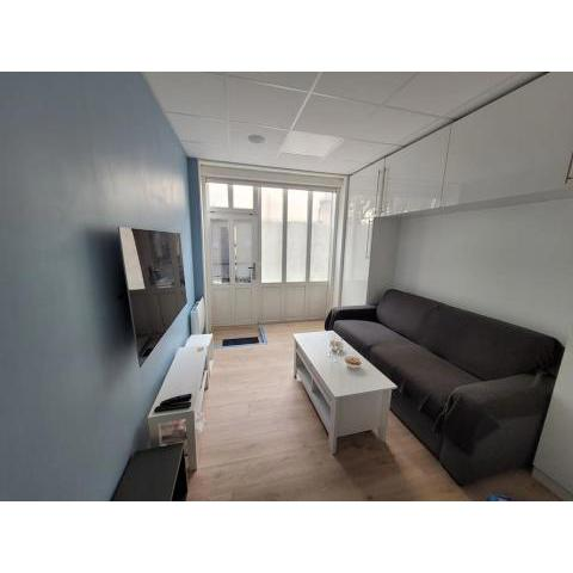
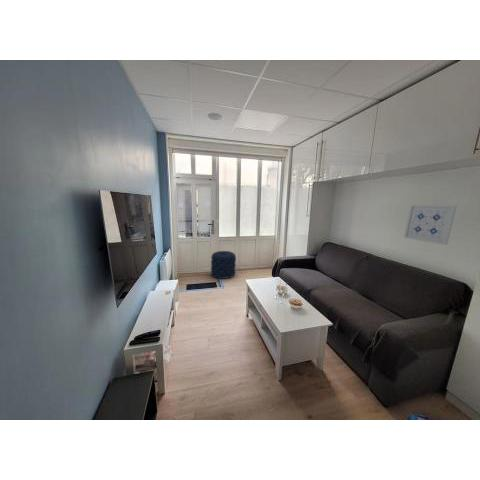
+ pouf (223, 263)
+ wall art (427, 223)
